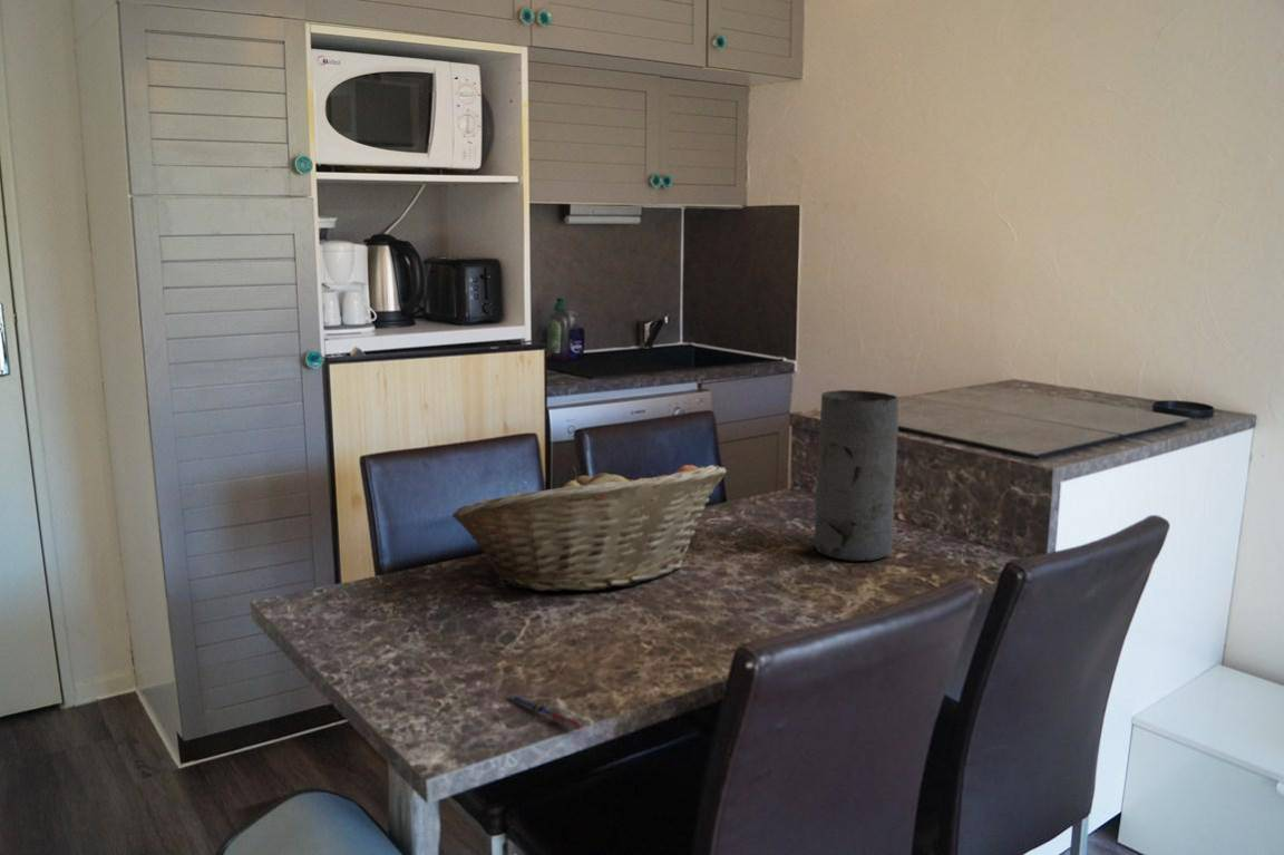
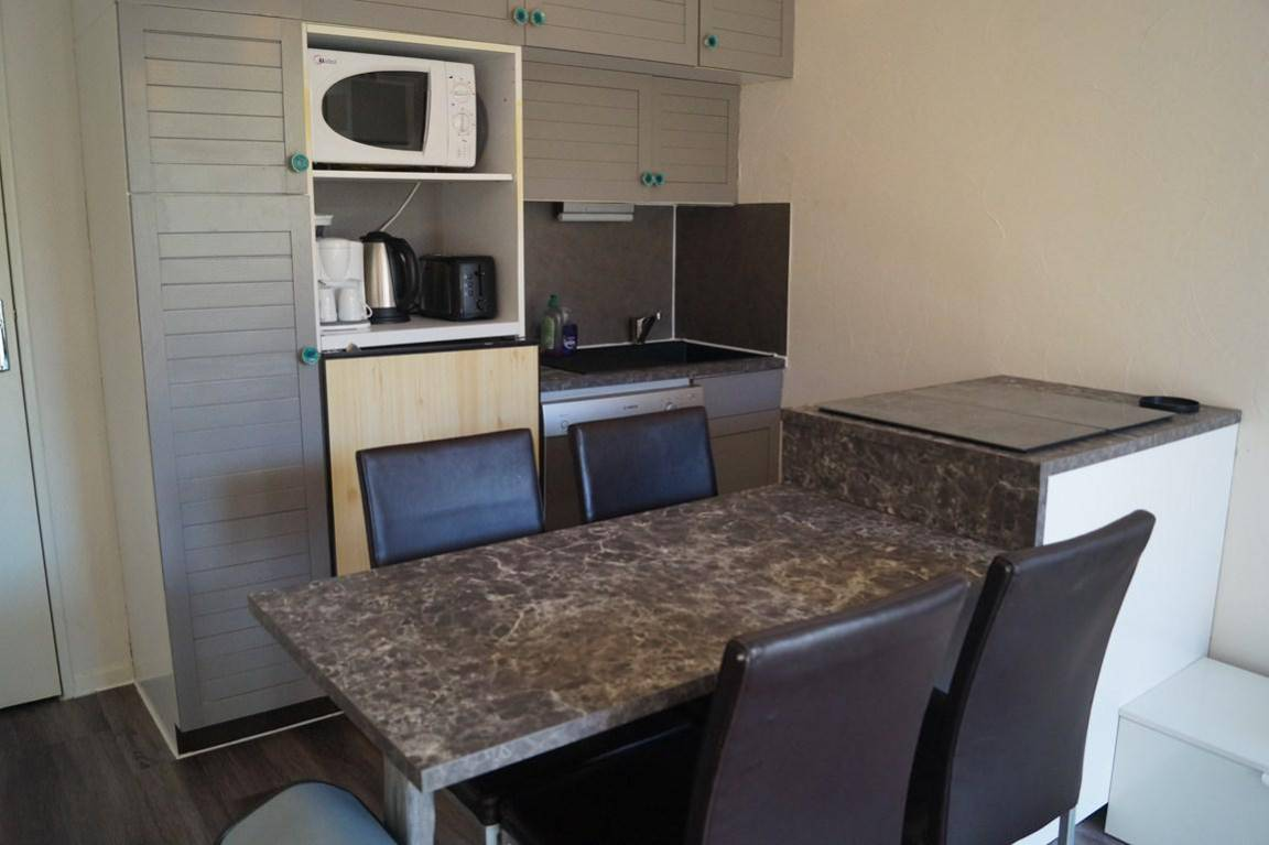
- vase (855, 473)
- pen (543, 709)
- fruit basket (593, 514)
